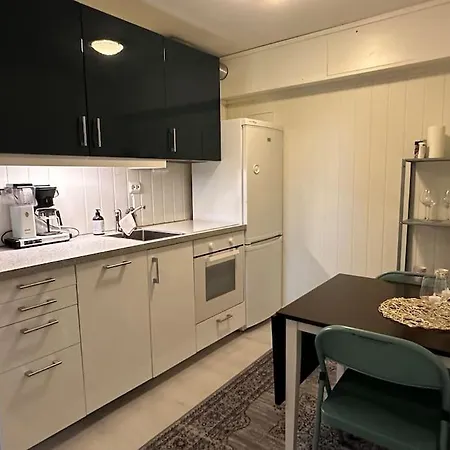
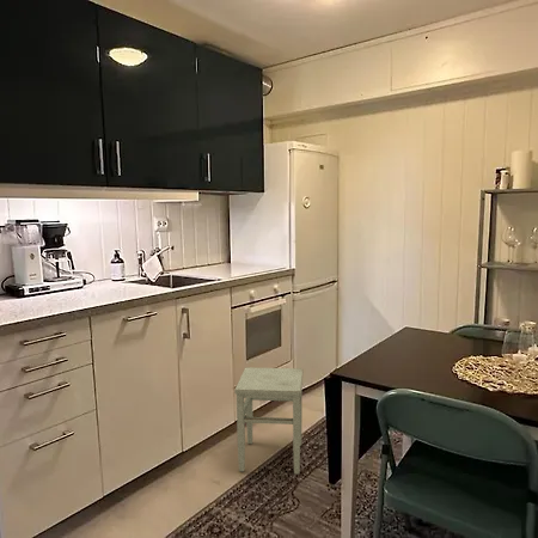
+ stool (271, 417)
